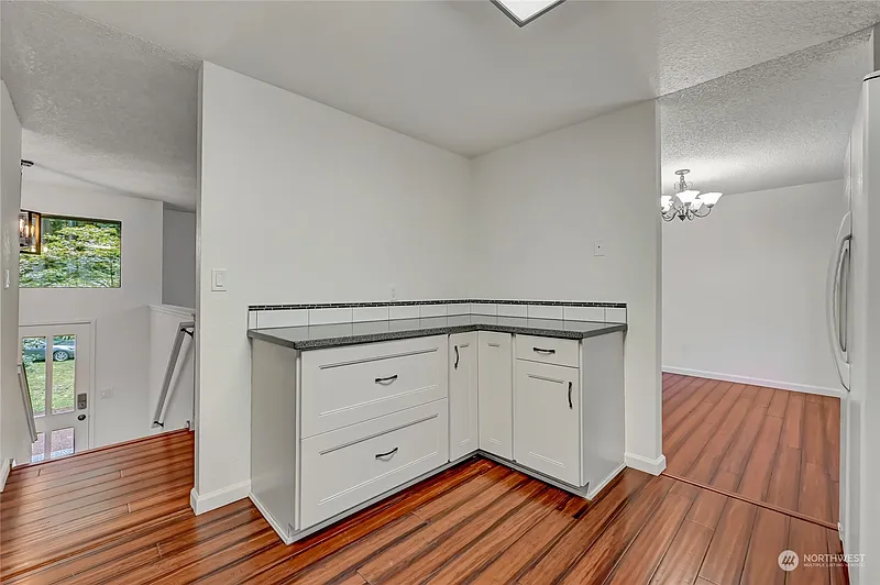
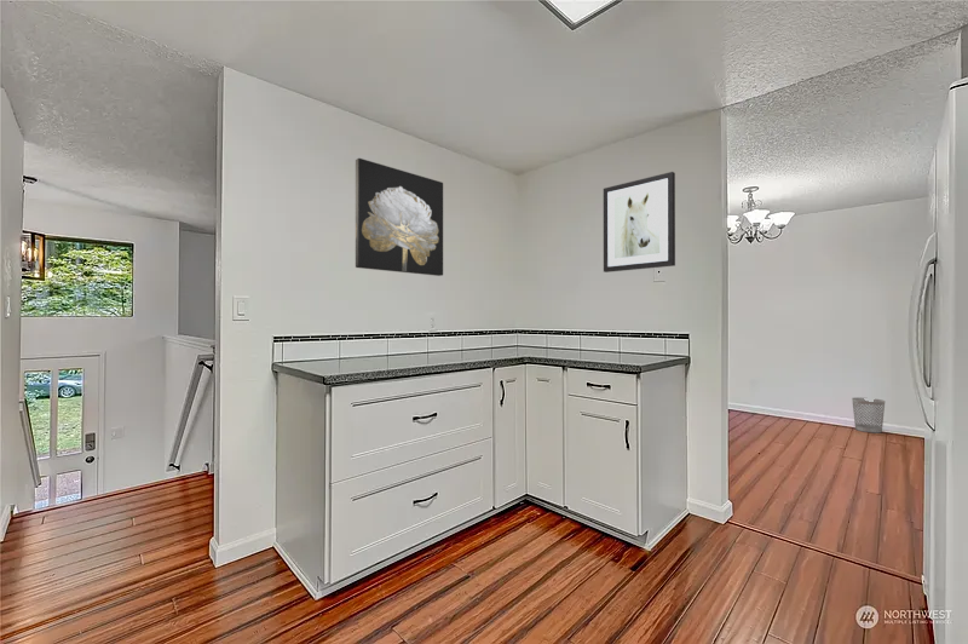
+ wall art (402, 222)
+ wastebasket (868, 414)
+ wall art (636, 224)
